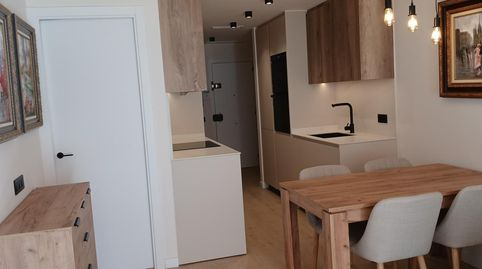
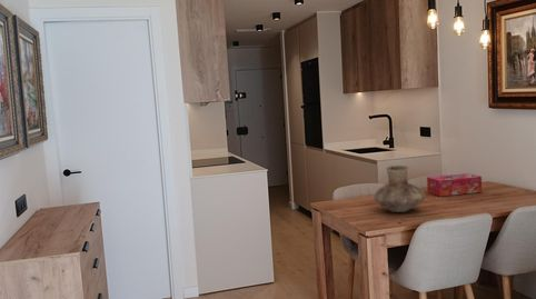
+ tissue box (454, 183)
+ vase (398, 188)
